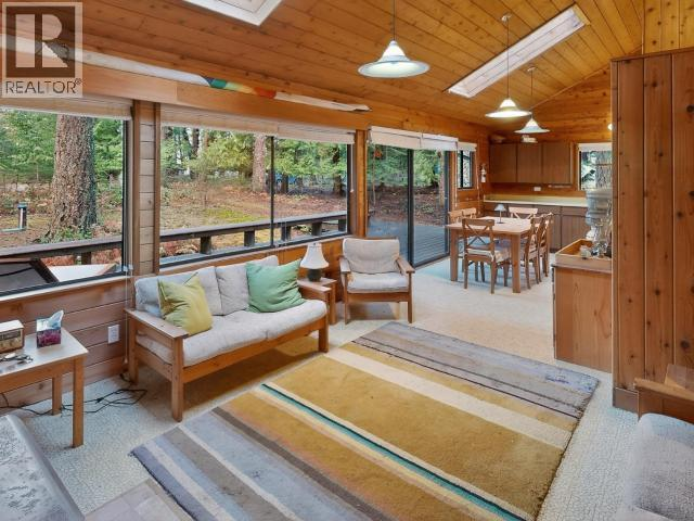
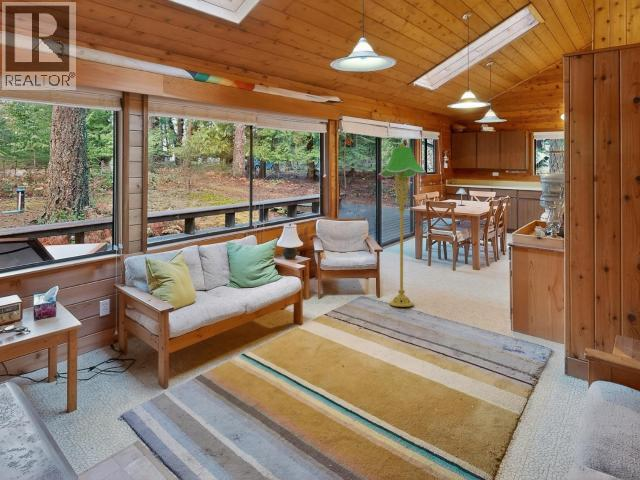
+ floor lamp (401, 224)
